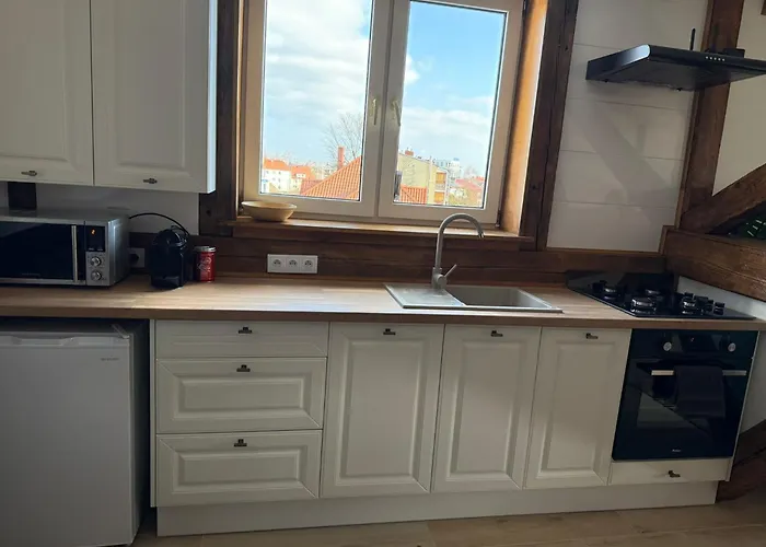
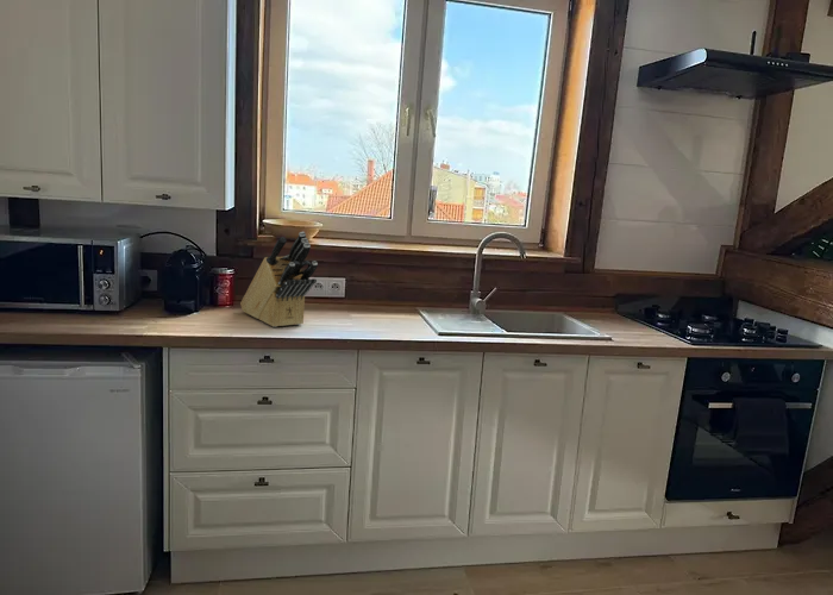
+ knife block (277, 275)
